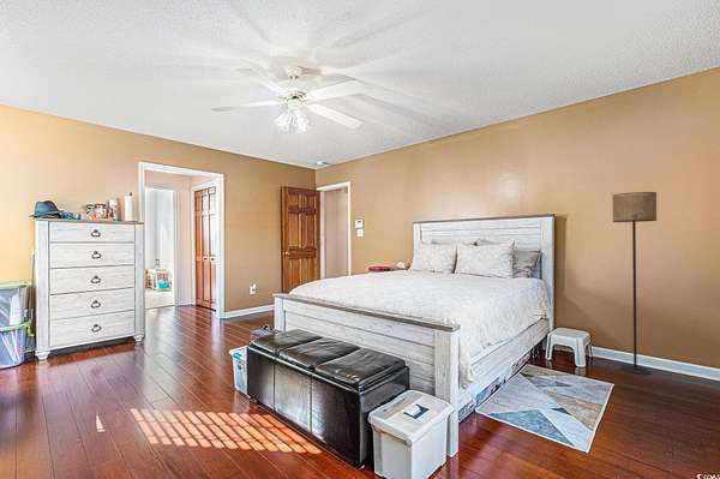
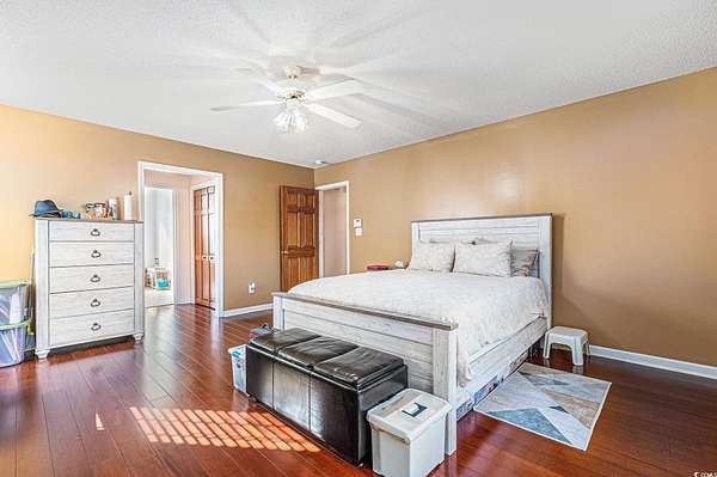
- floor lamp (634, 282)
